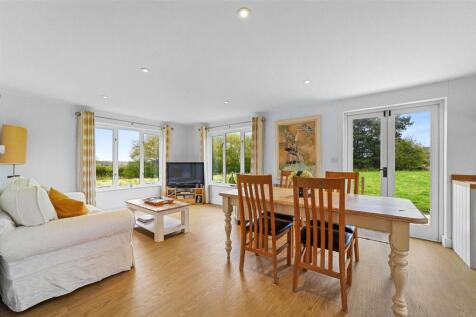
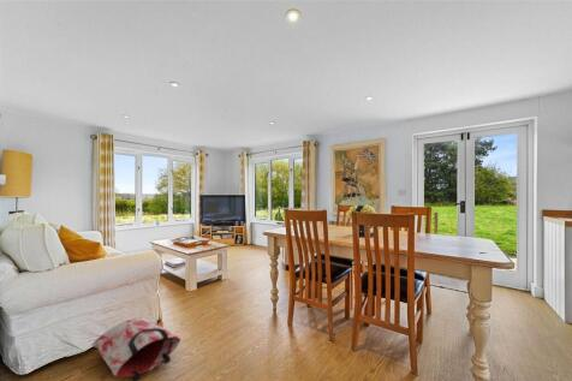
+ bag (136, 340)
